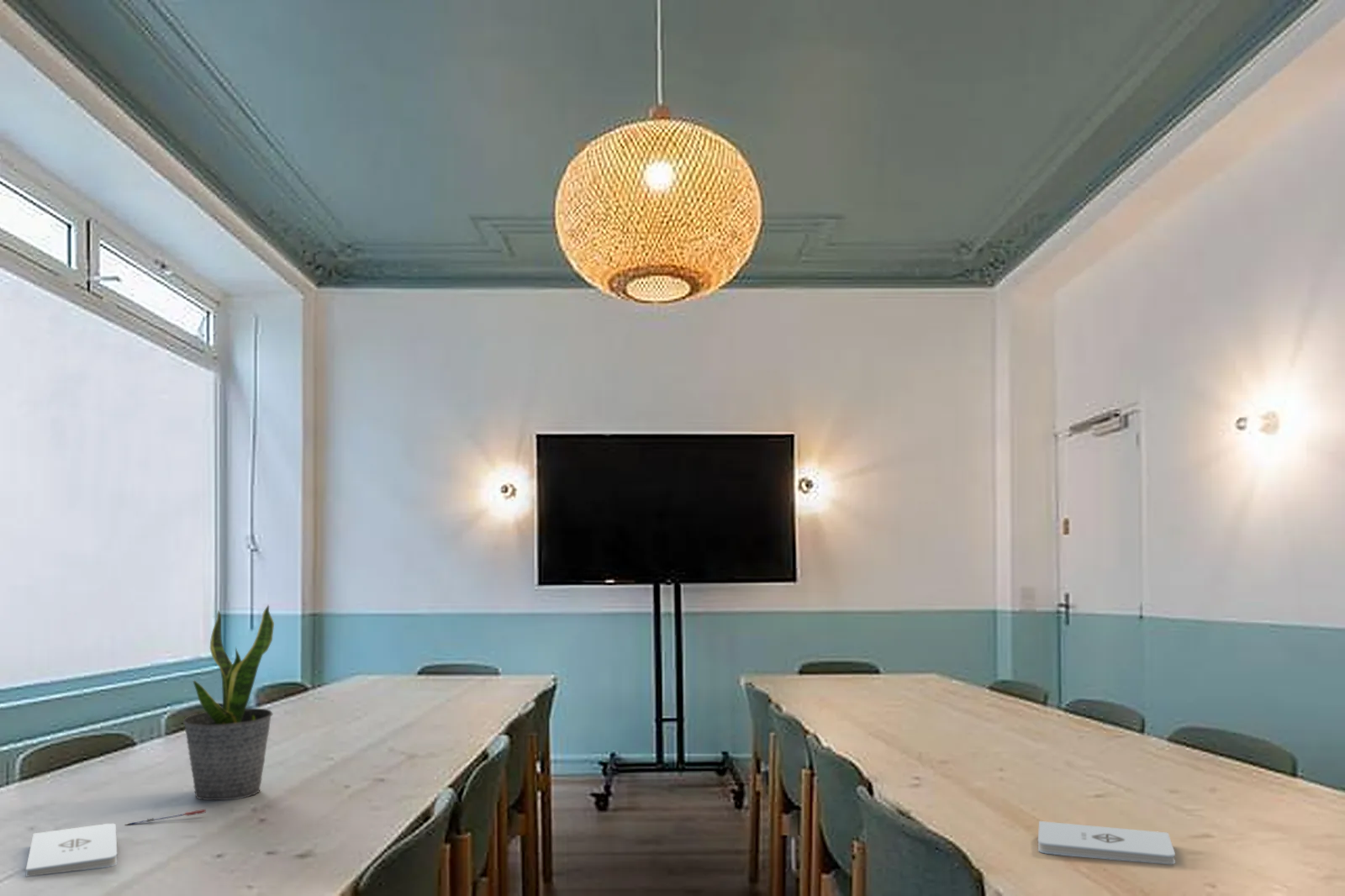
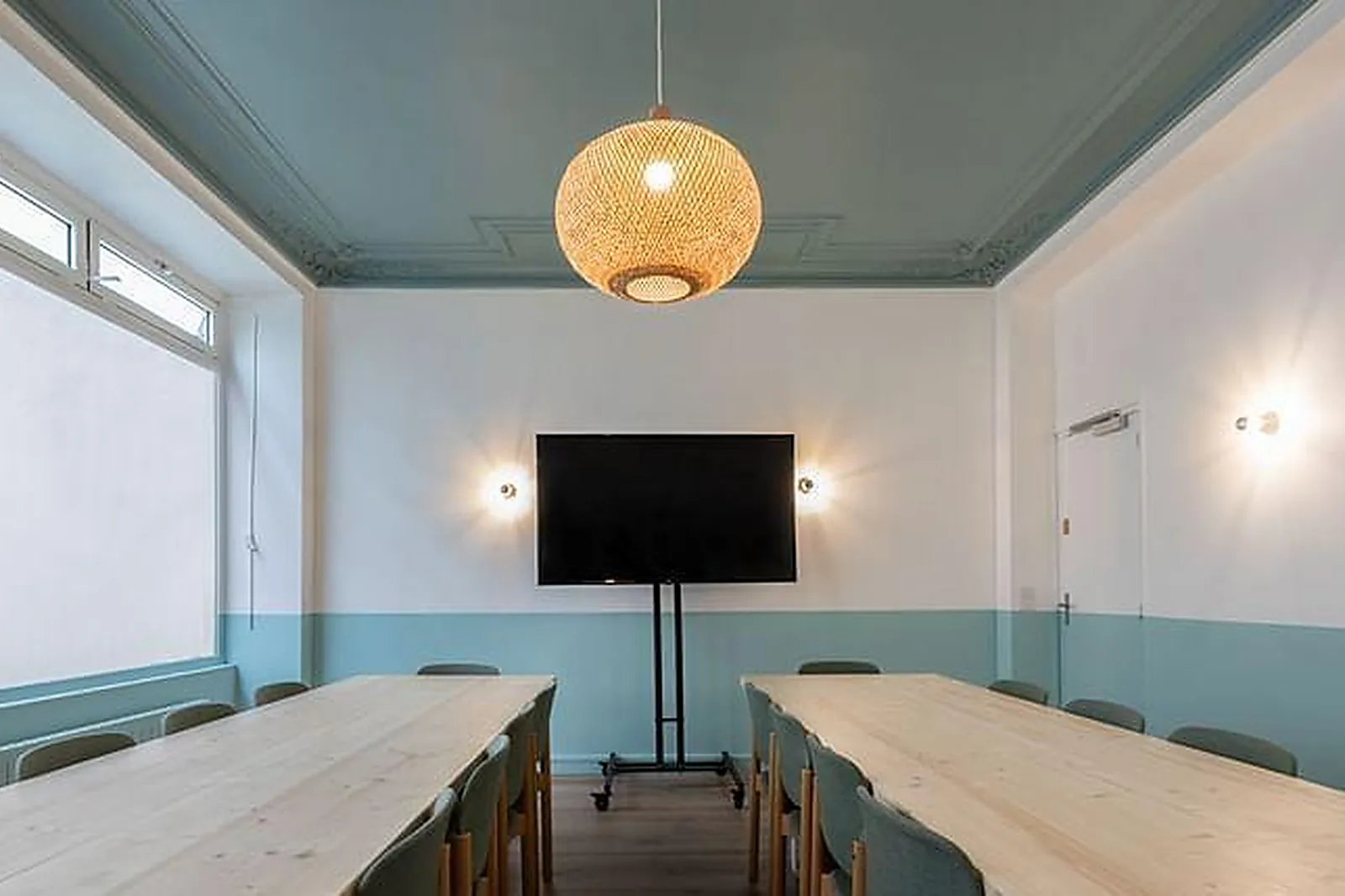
- pen (166, 817)
- potted plant (229, 699)
- notepad (73, 849)
- notepad (1104, 842)
